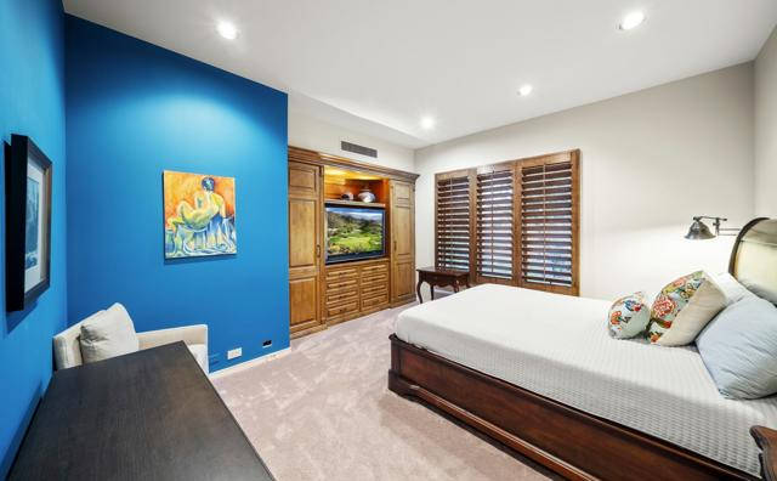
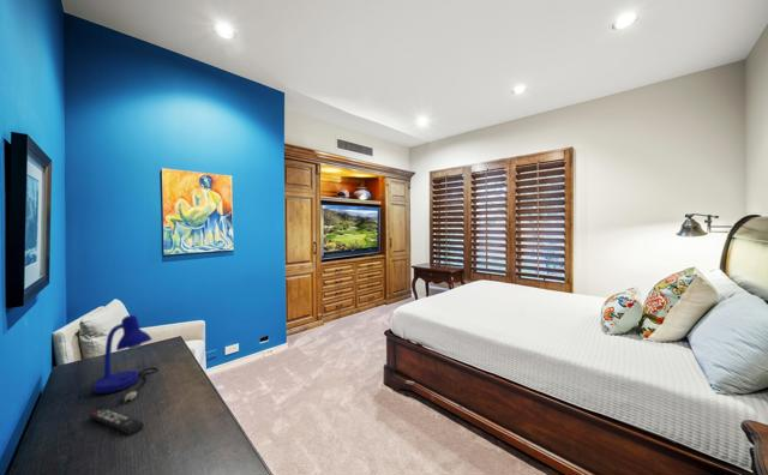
+ remote control (115, 420)
+ desk lamp (130, 347)
